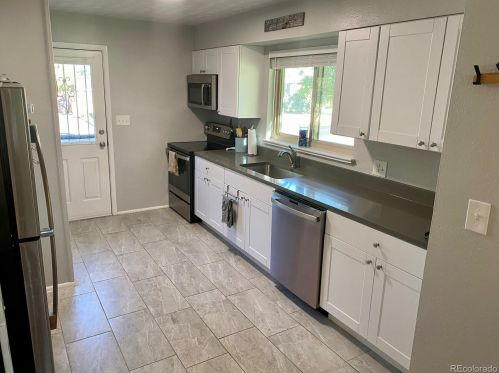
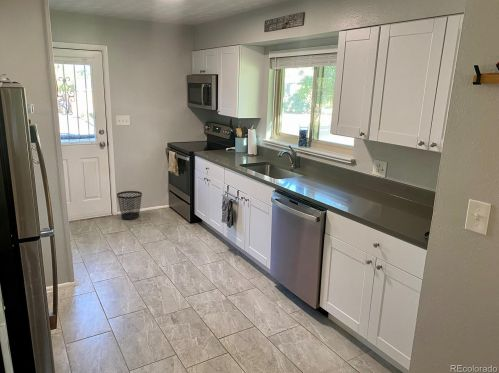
+ wastebasket (130, 205)
